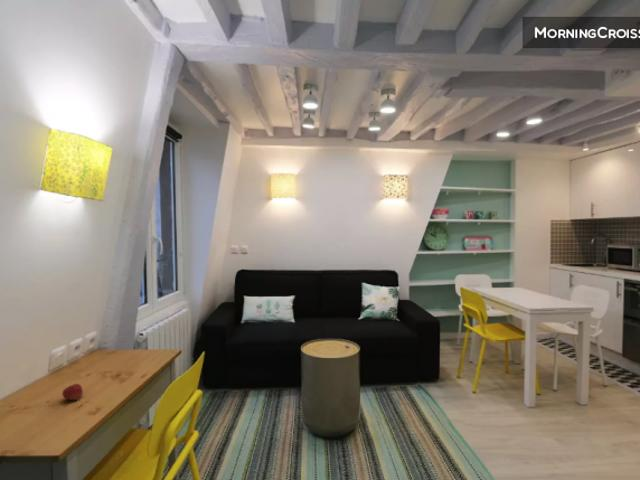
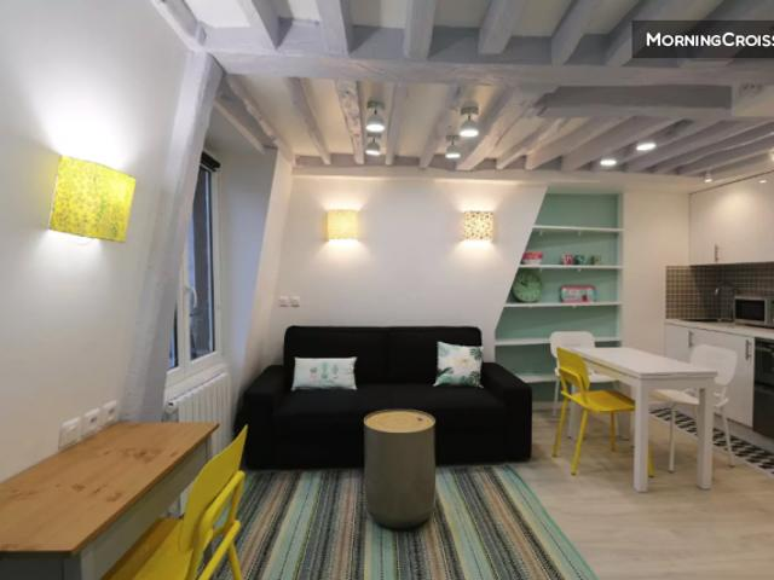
- fruit (73, 391)
